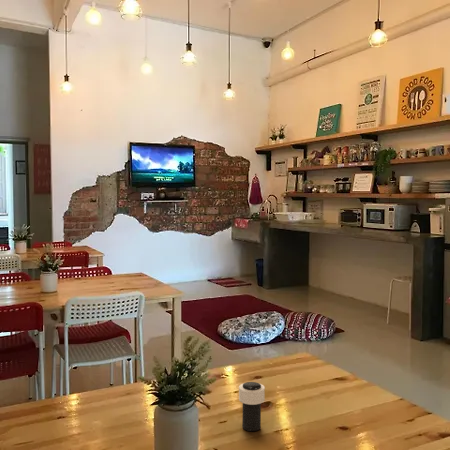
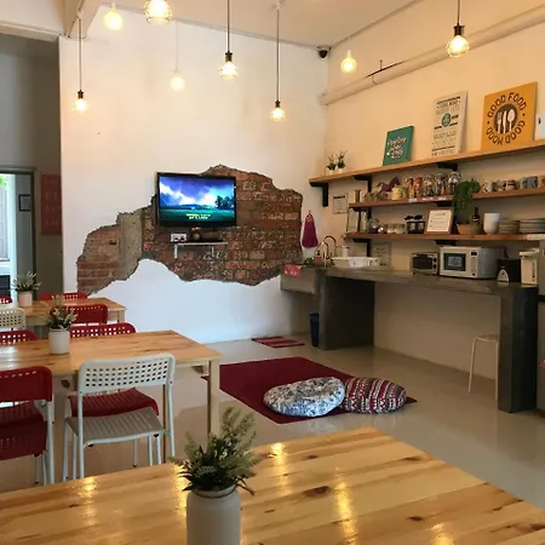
- cup (251, 406)
